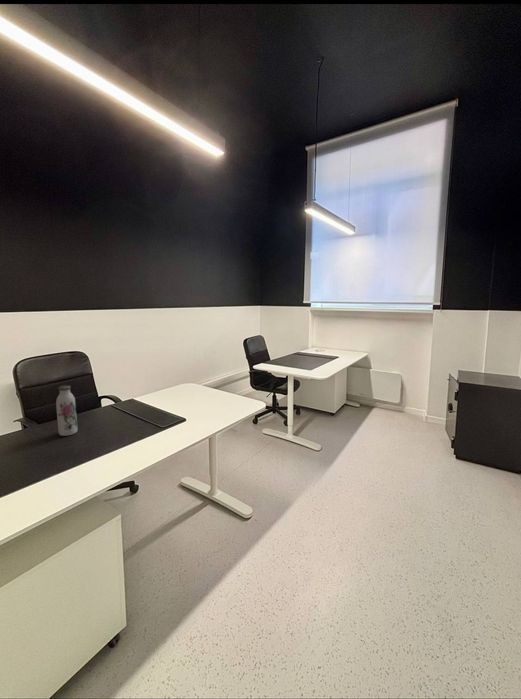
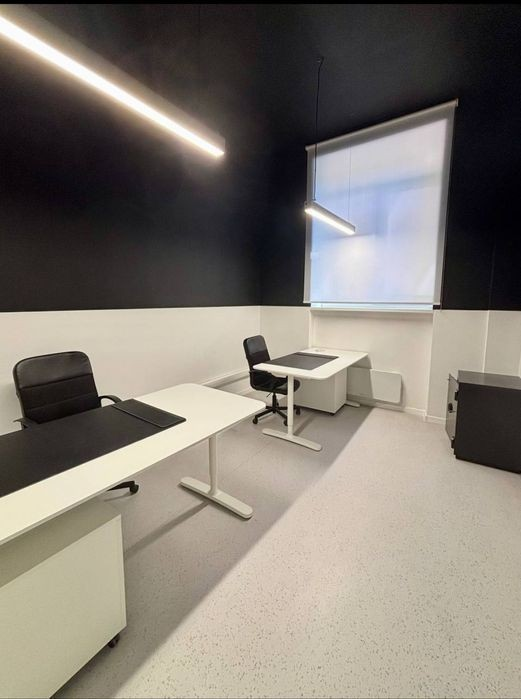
- water bottle (66, 409)
